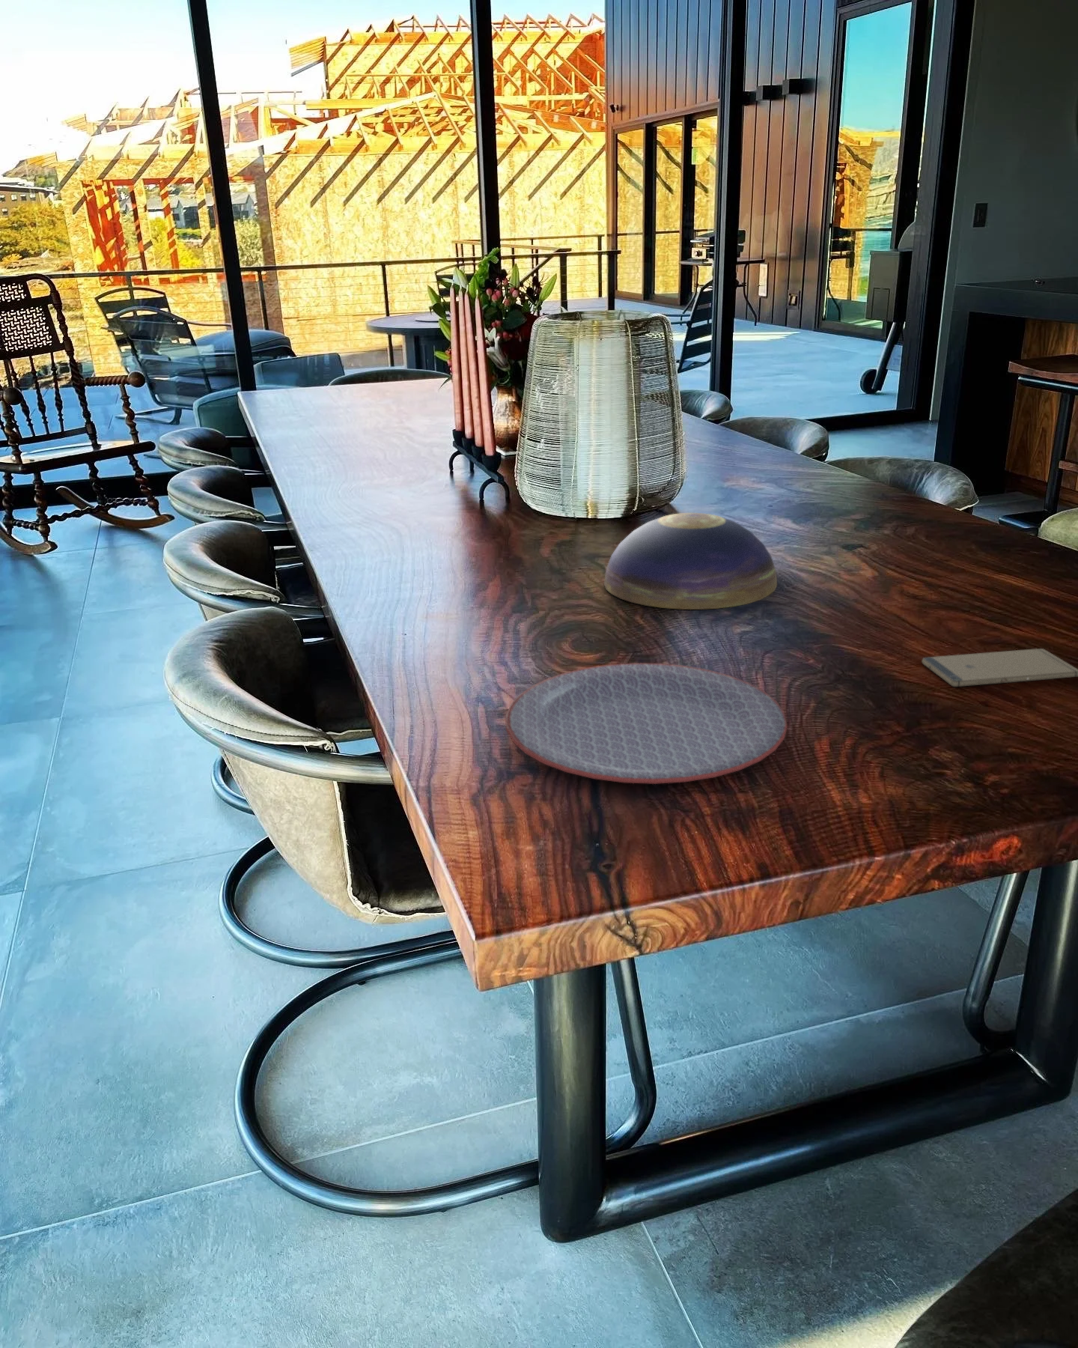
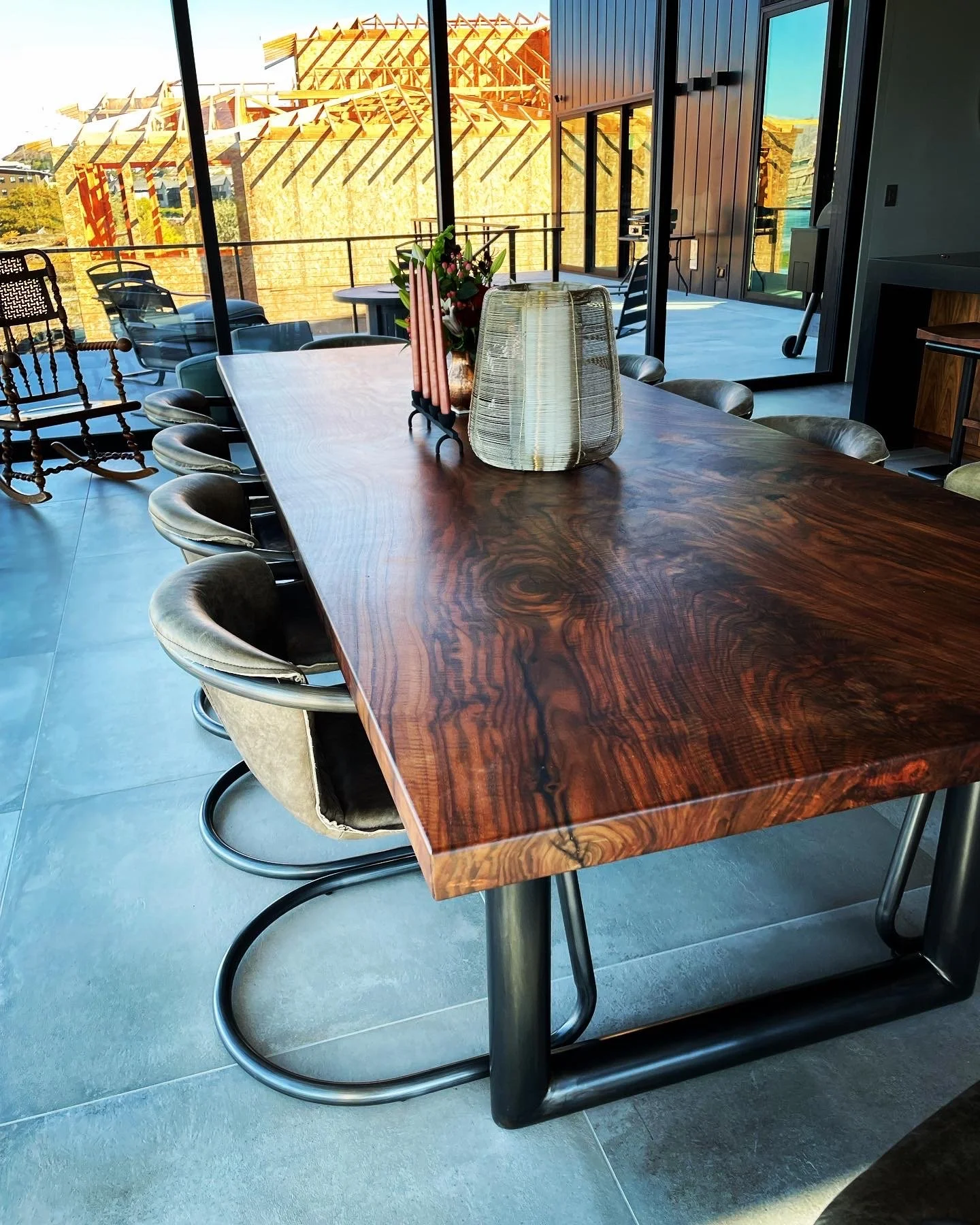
- smartphone (1000, 667)
- plate (644, 724)
- decorative bowl (690, 549)
